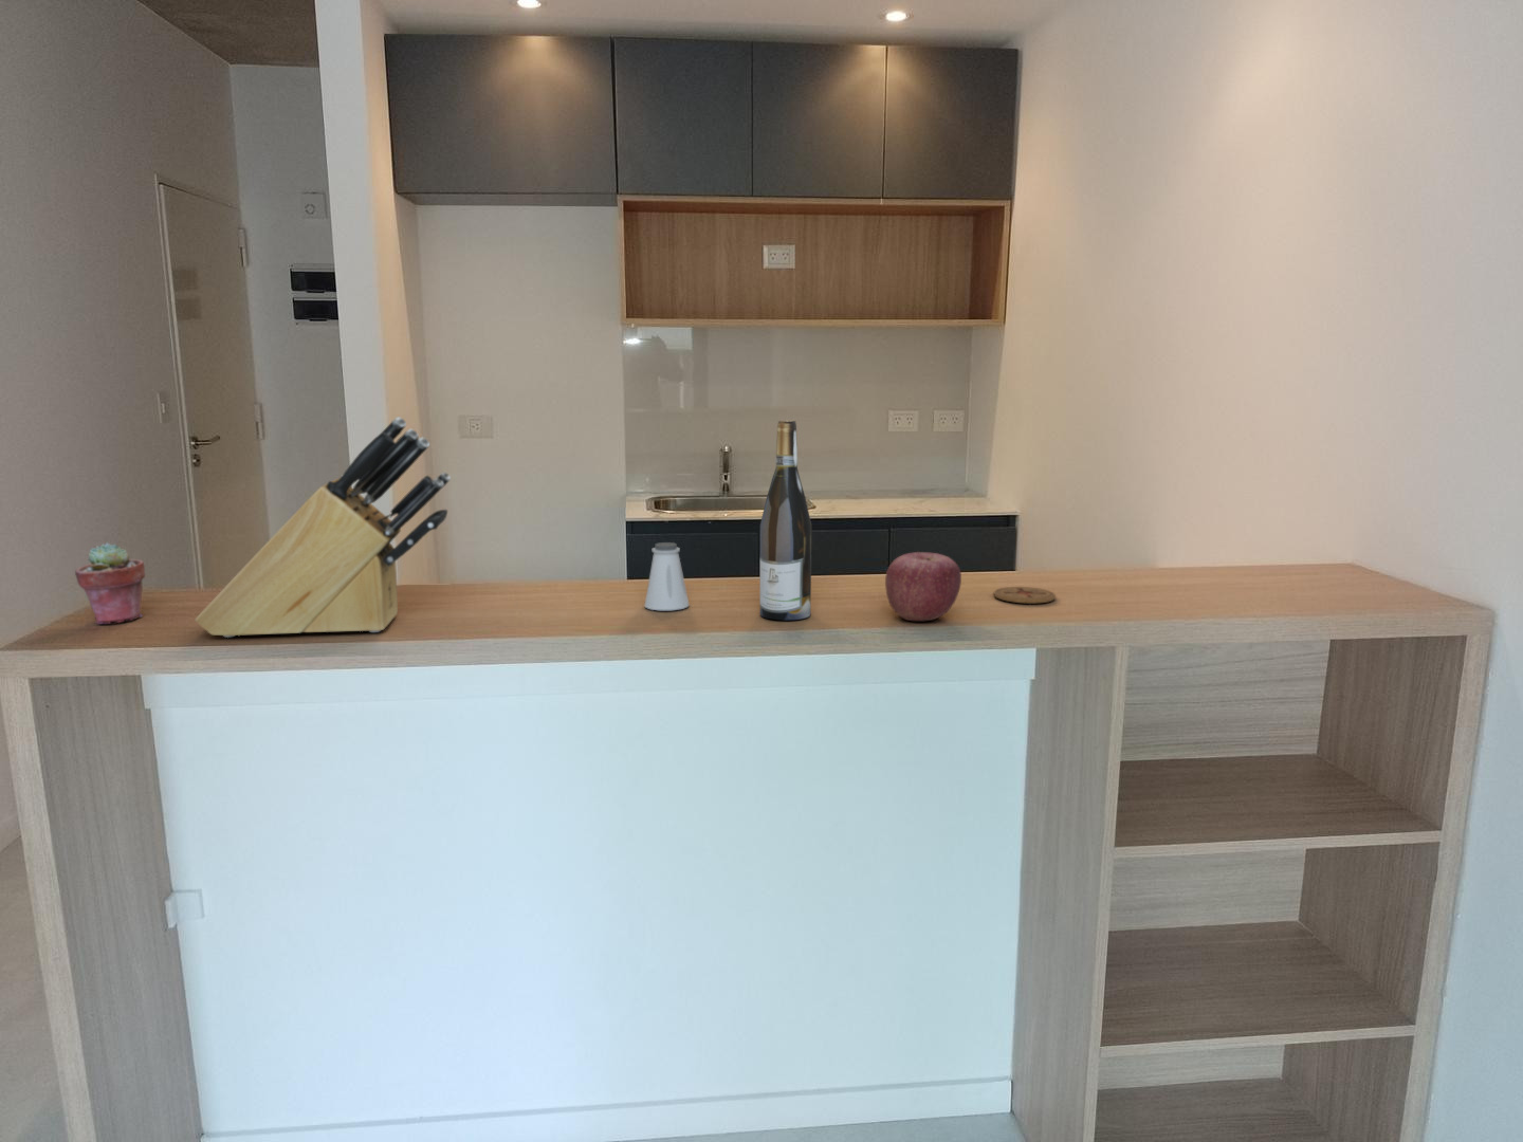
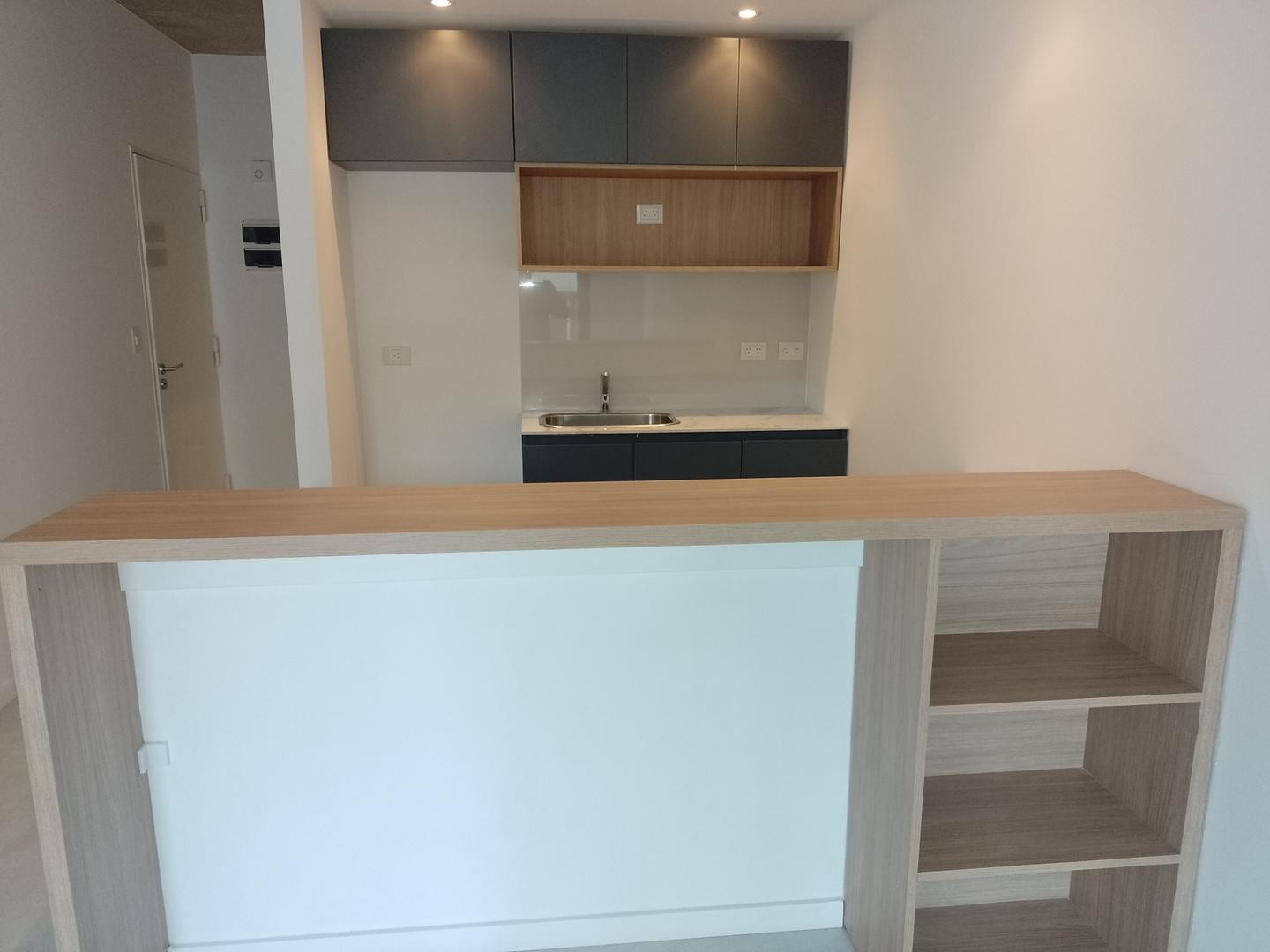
- wine bottle (785, 519)
- coaster (1024, 594)
- potted succulent (112, 581)
- knife block (326, 523)
- apple (922, 585)
- saltshaker (667, 575)
